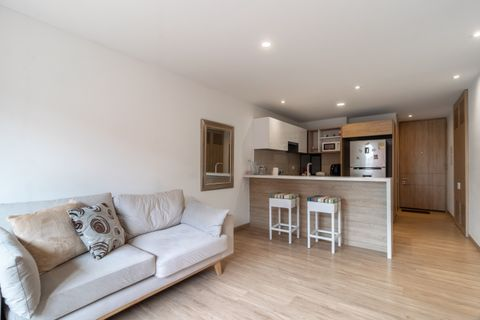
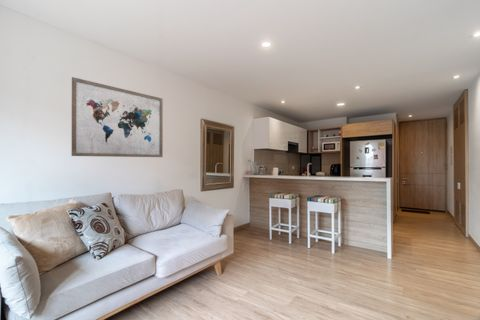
+ wall art (123, 123)
